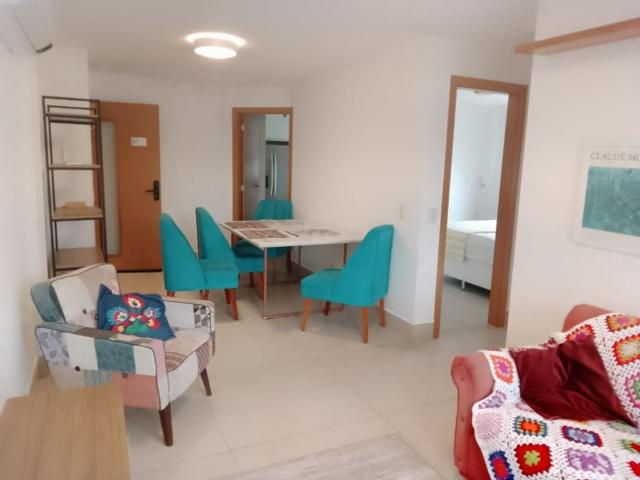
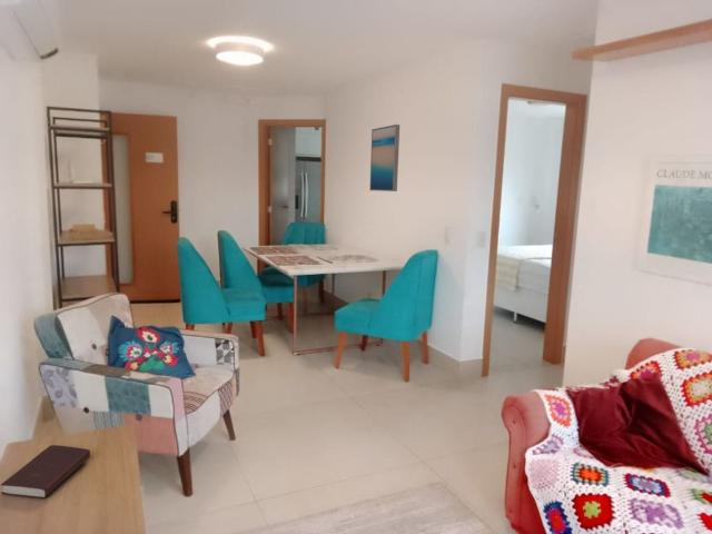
+ wall art (384, 159)
+ book (48, 469)
